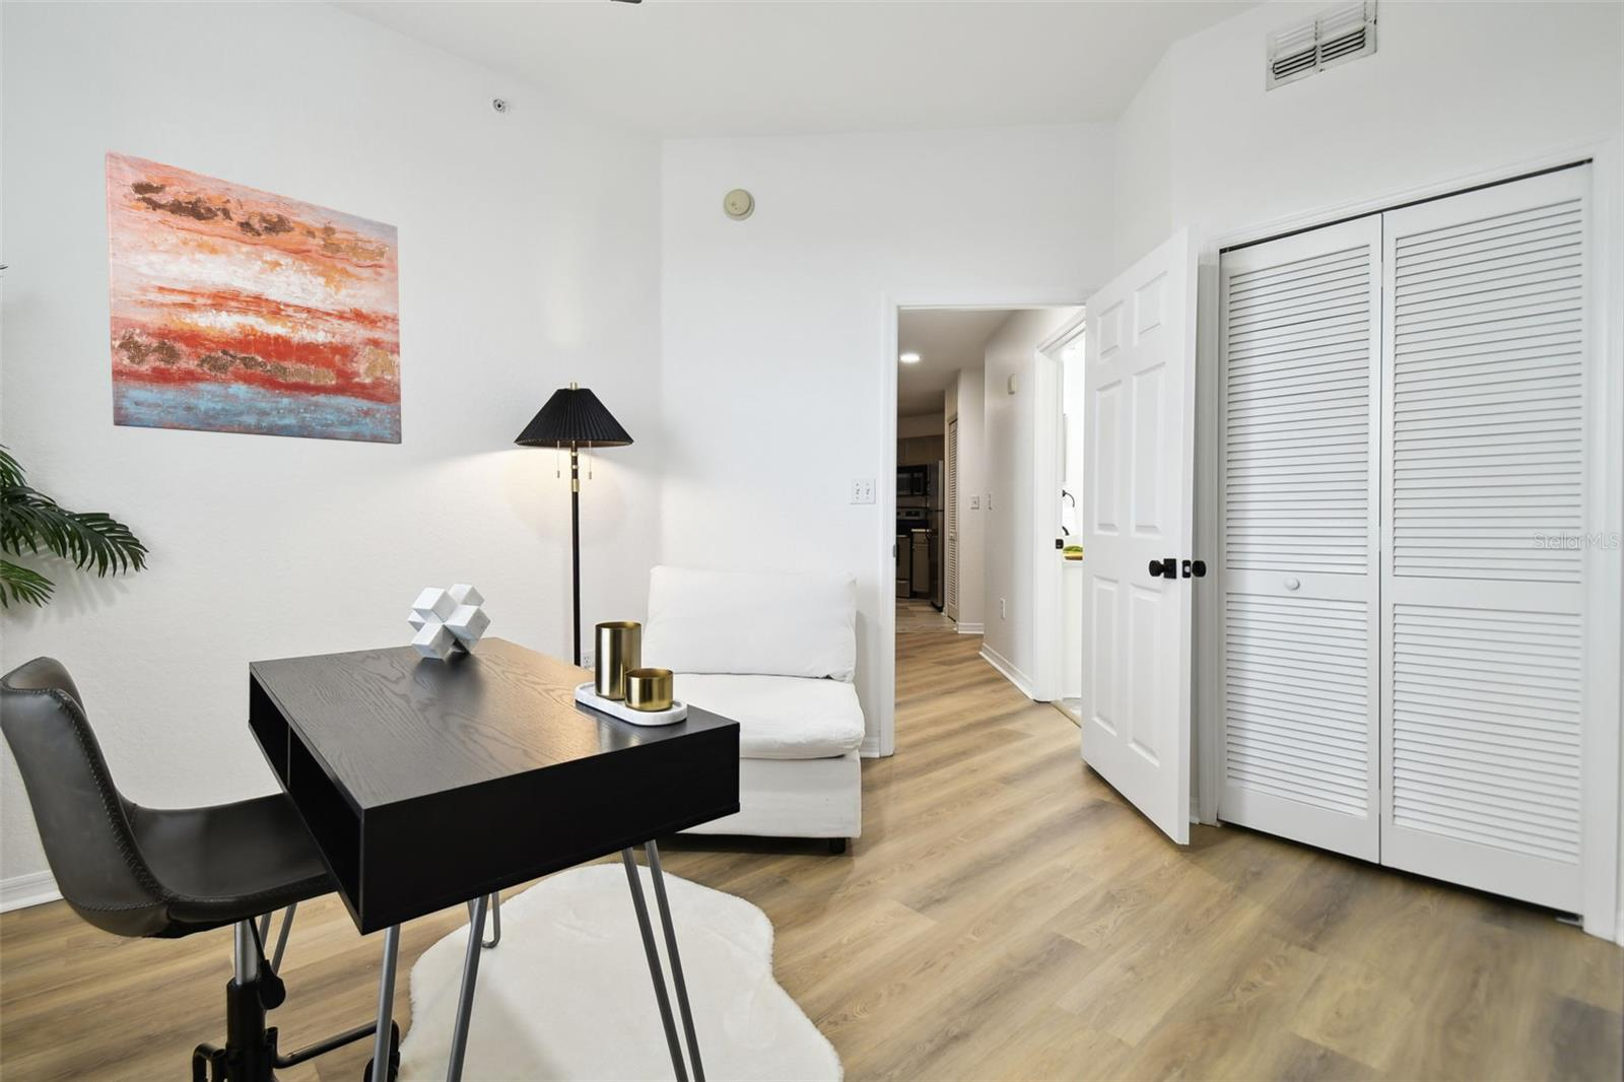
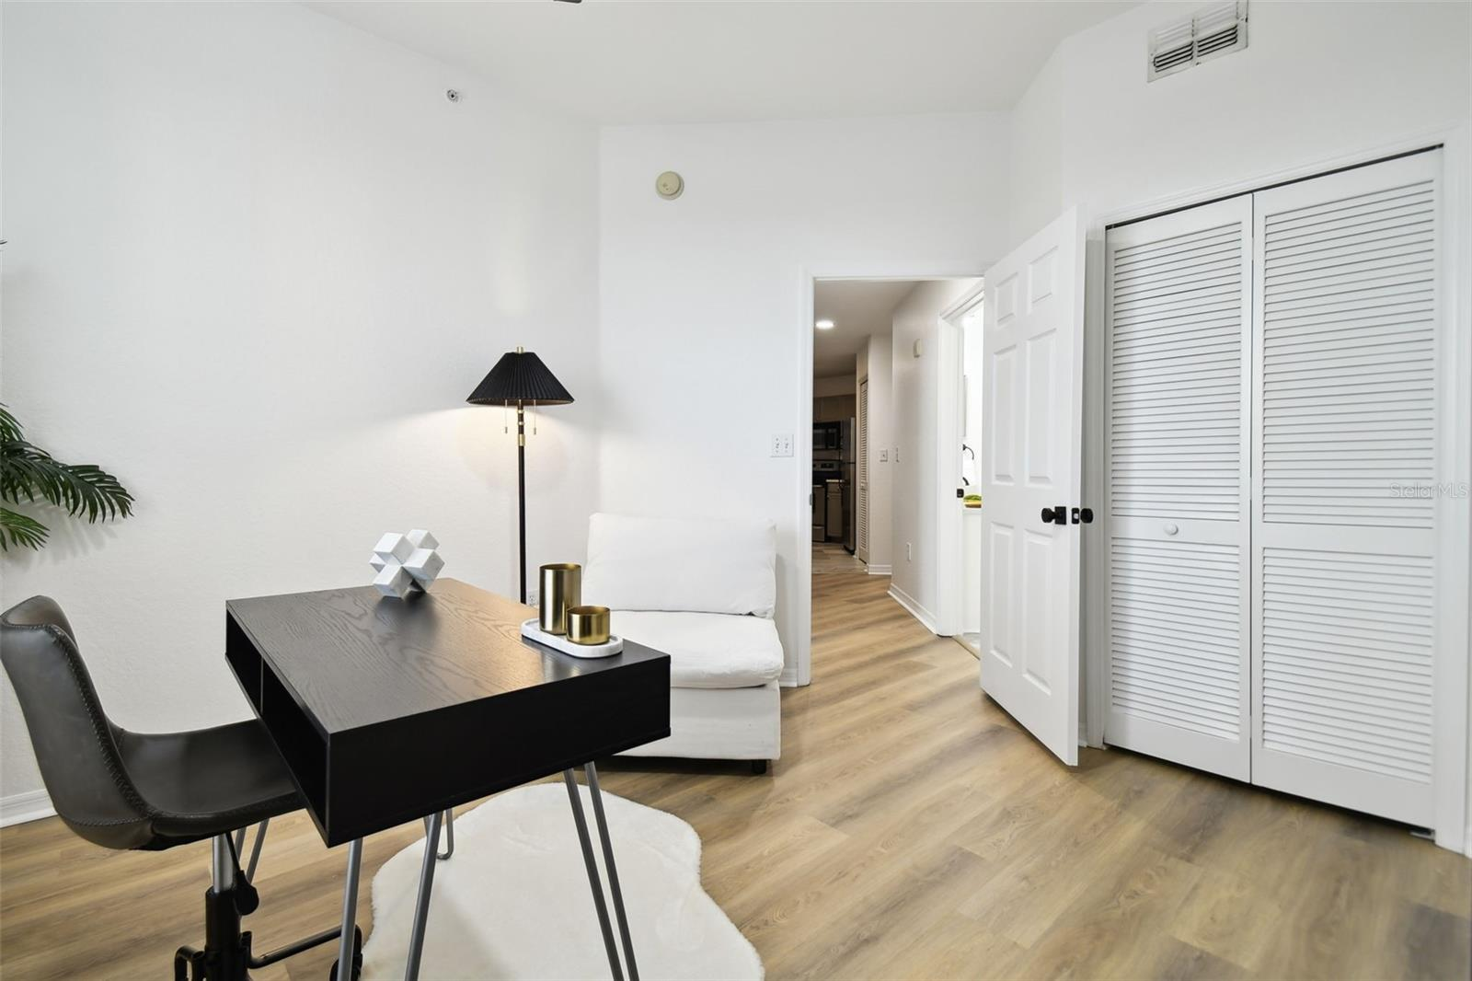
- wall art (270, 315)
